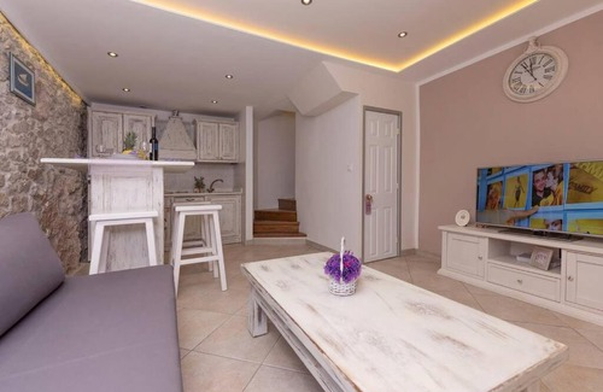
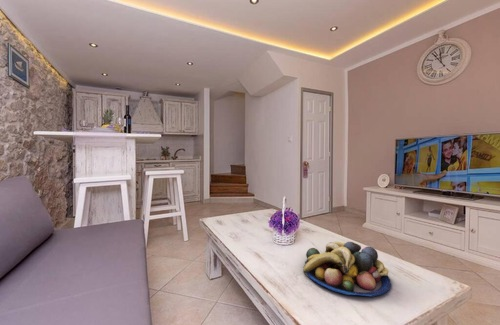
+ fruit bowl (344, 259)
